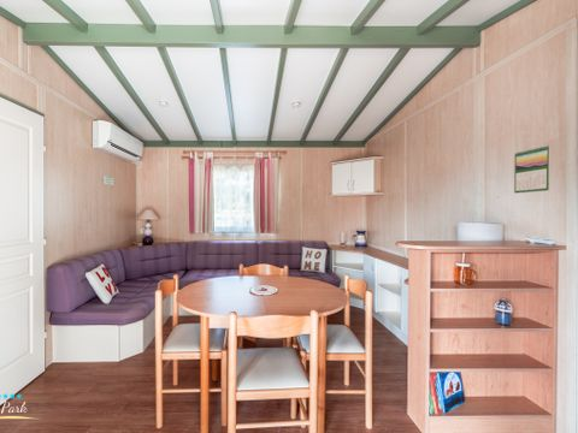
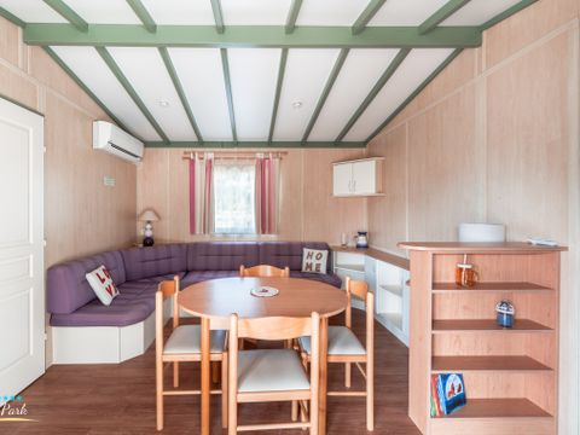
- calendar (531, 170)
